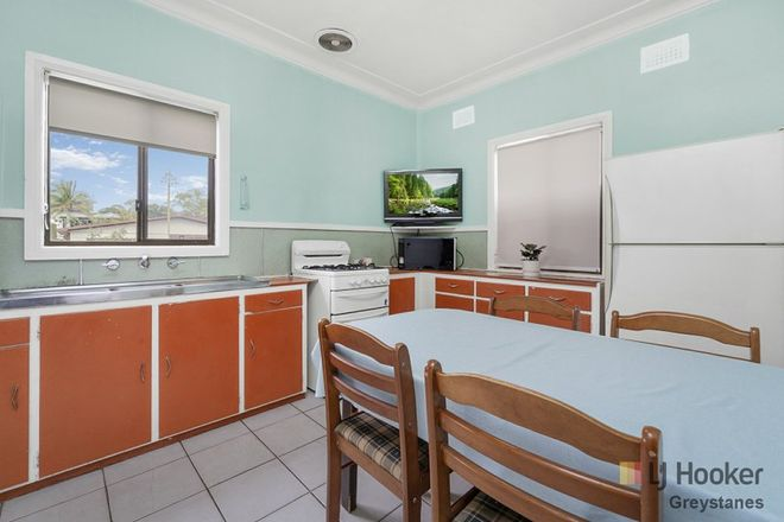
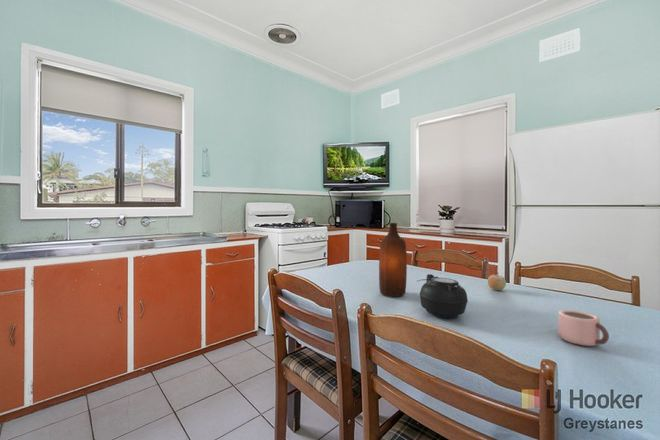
+ bottle (392, 258)
+ mug (583, 329)
+ teapot (440, 295)
+ fruit (496, 281)
